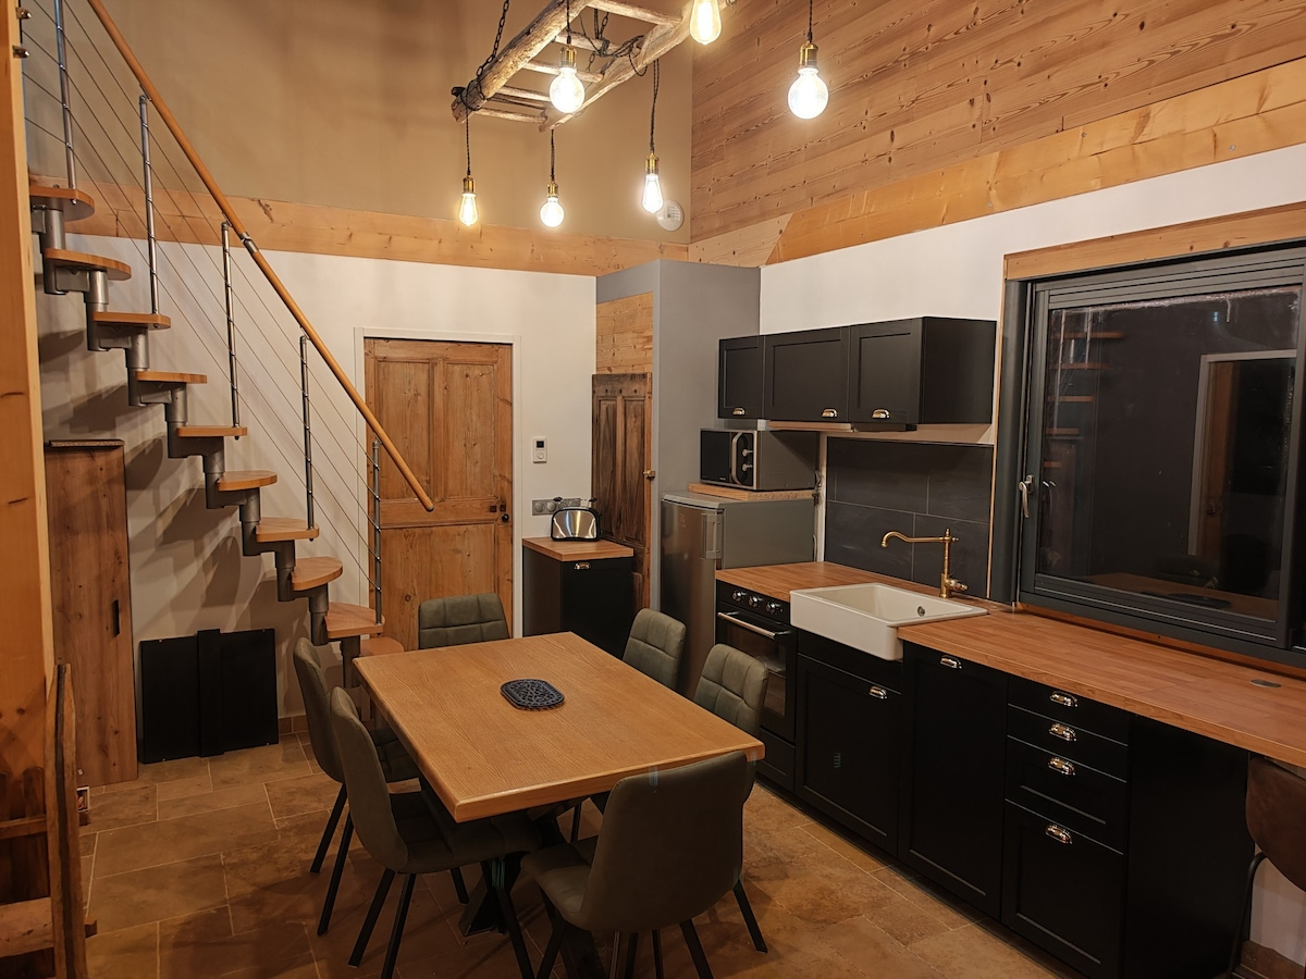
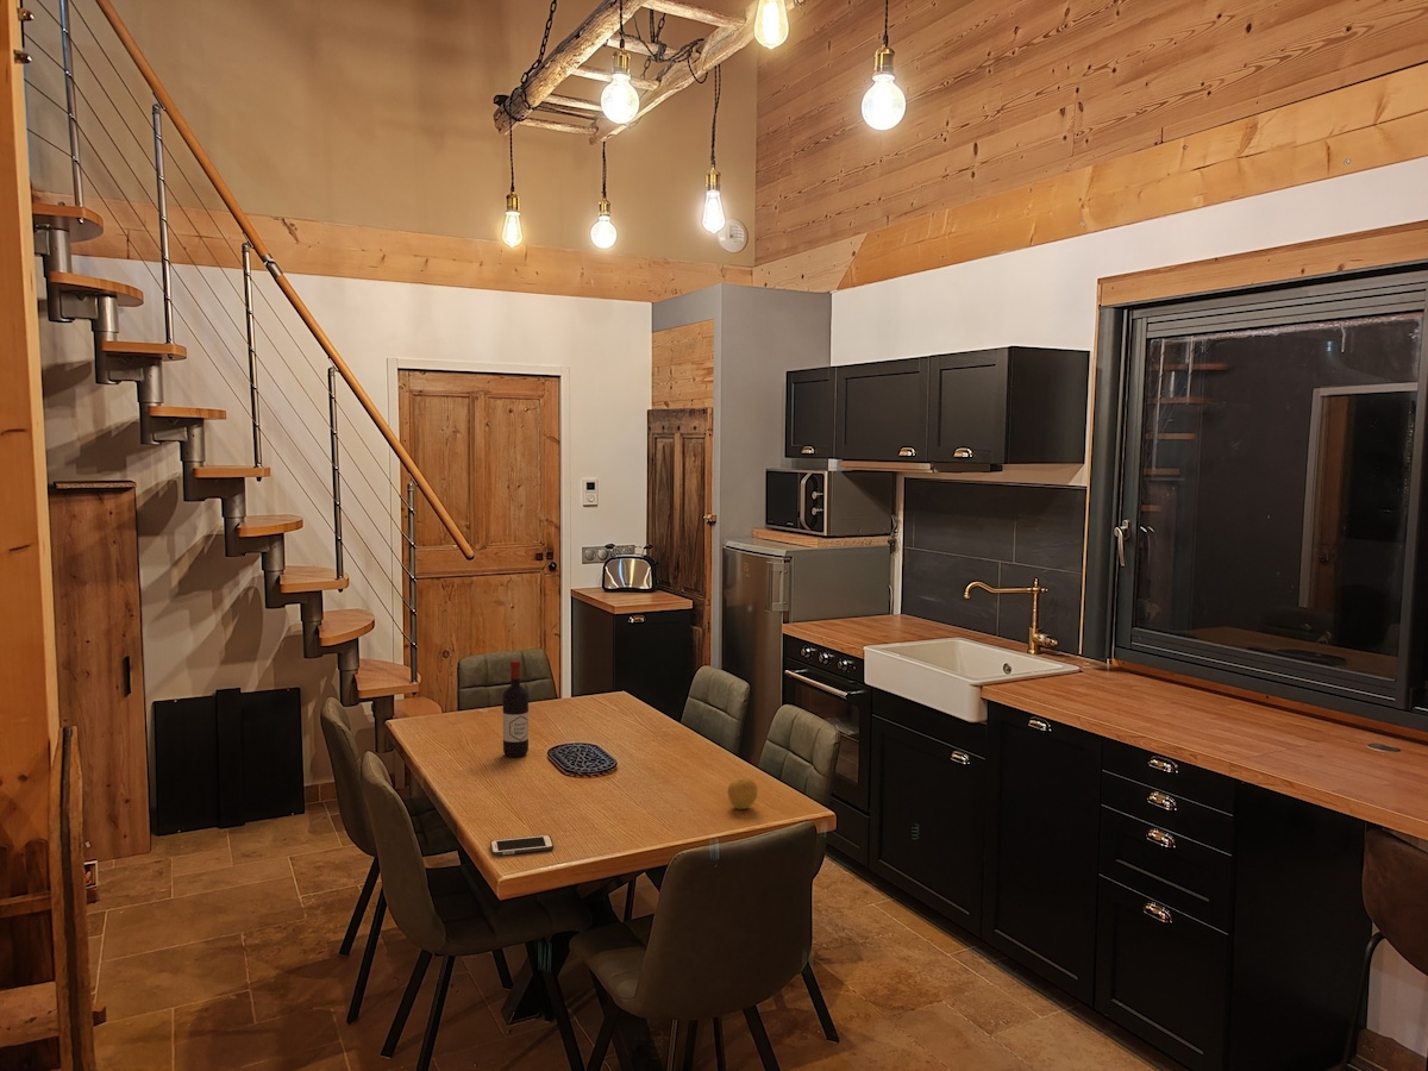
+ apple (741, 793)
+ cell phone (521, 845)
+ wine bottle (515, 707)
